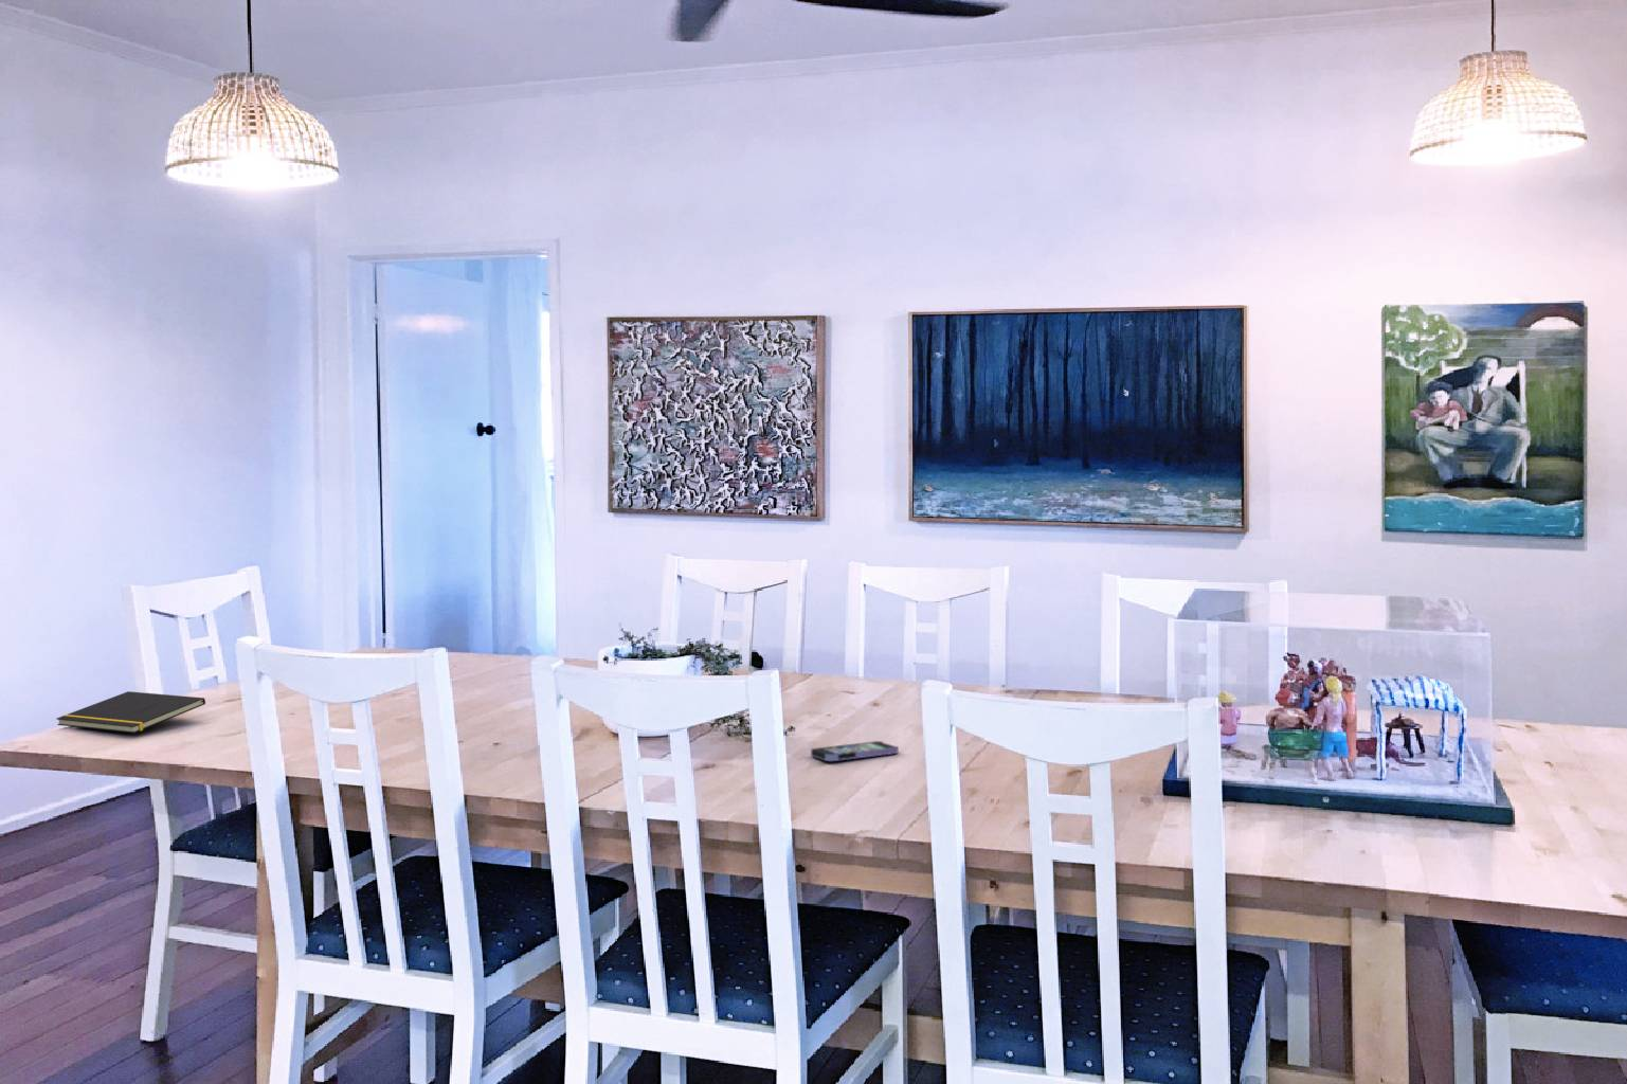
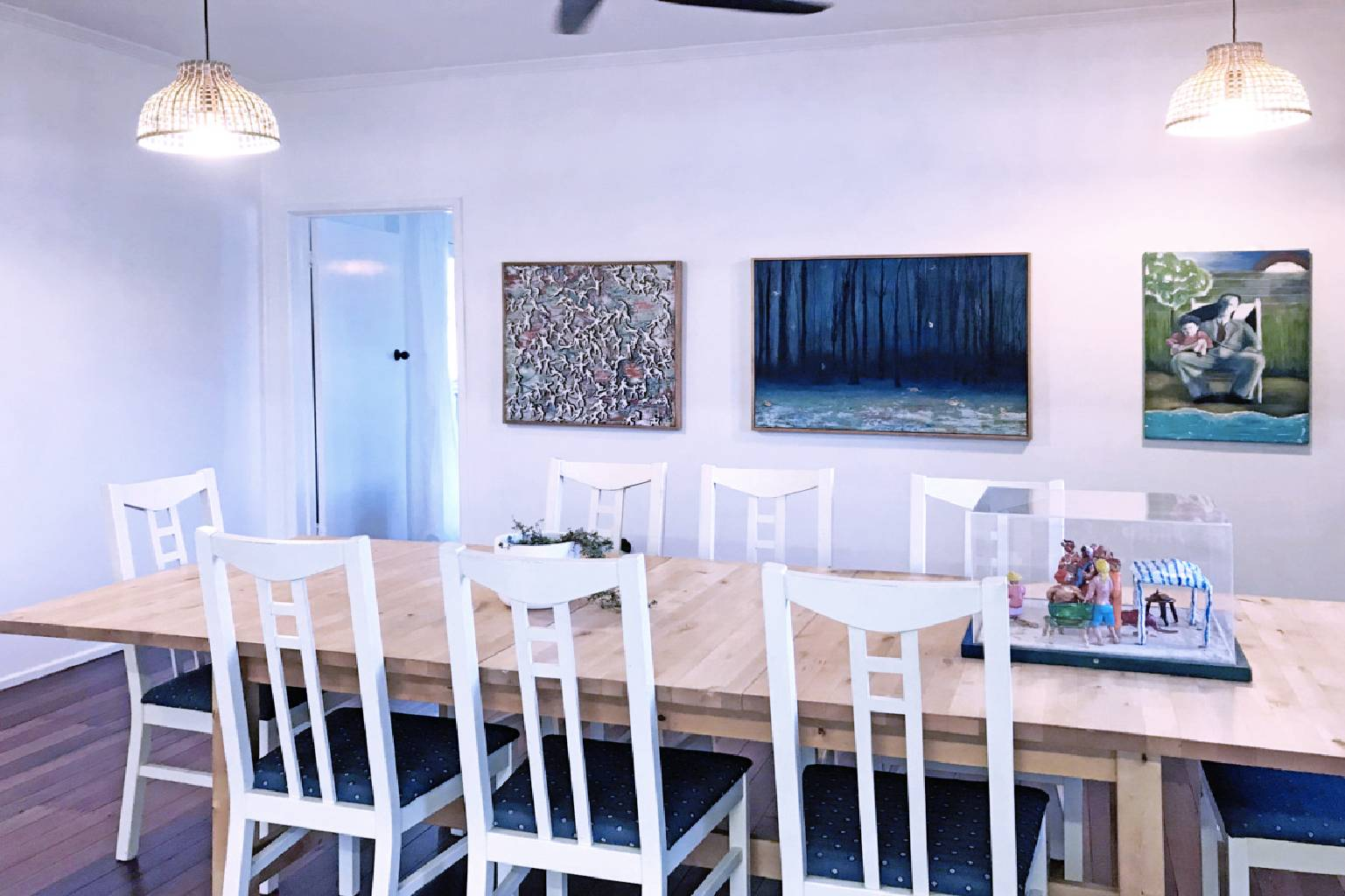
- smartphone (854, 750)
- notepad (132, 710)
